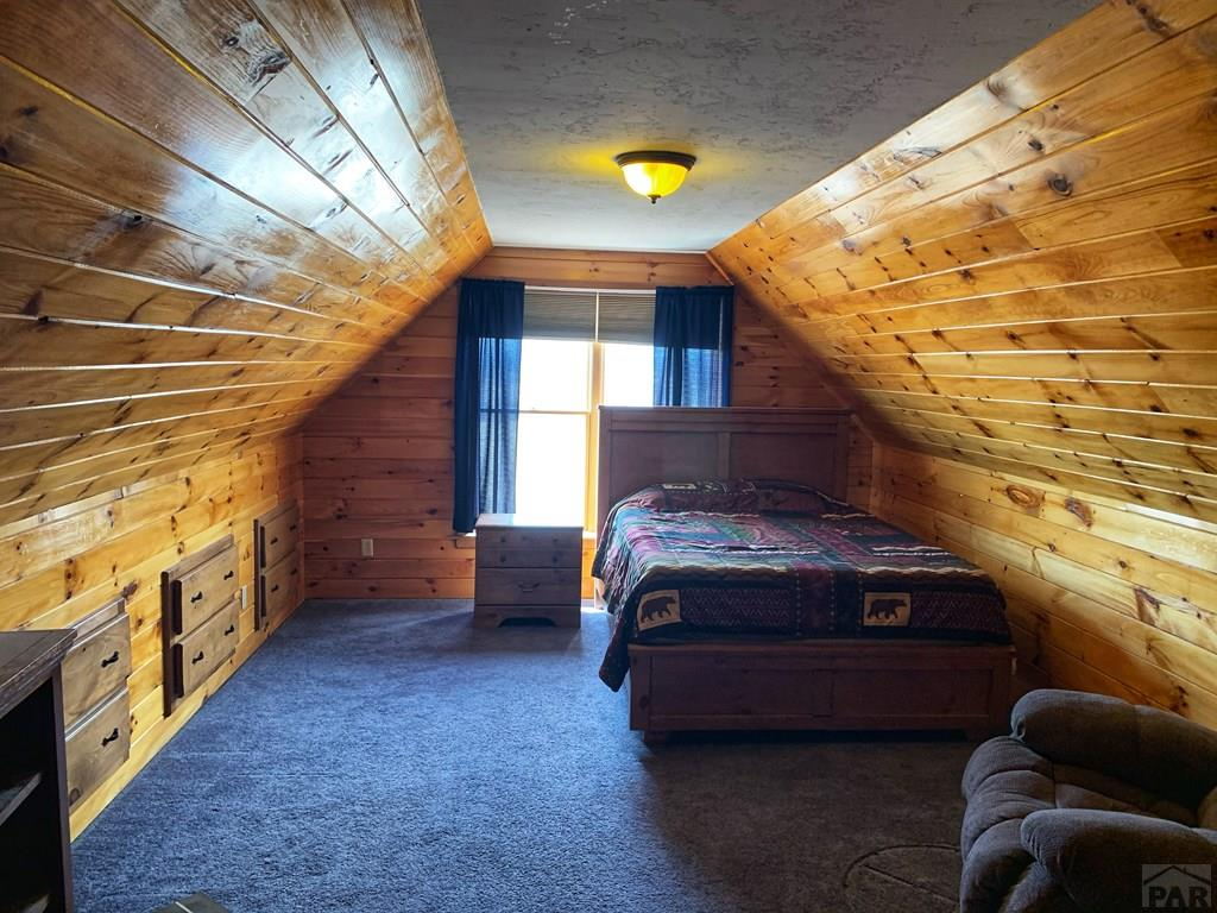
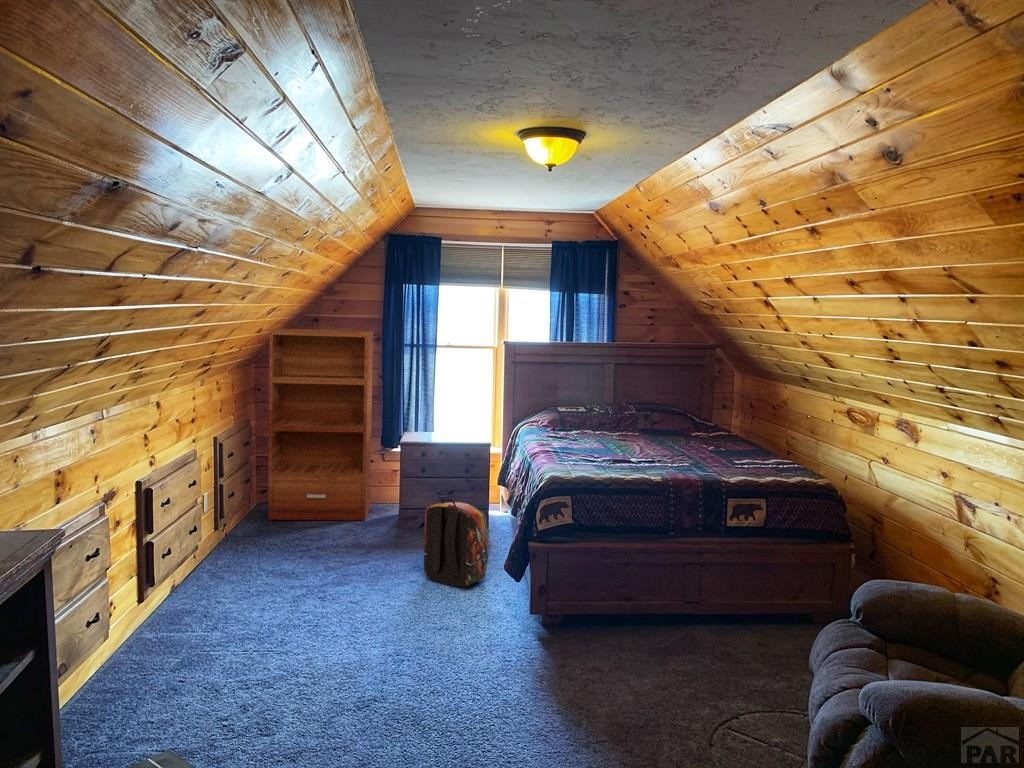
+ bookshelf (321, 423)
+ backpack (454, 538)
